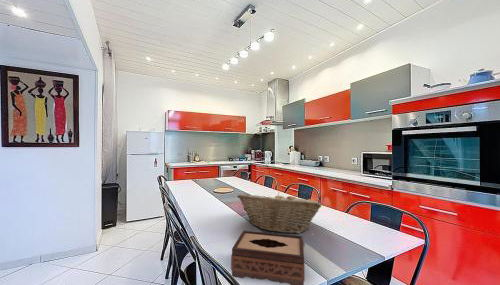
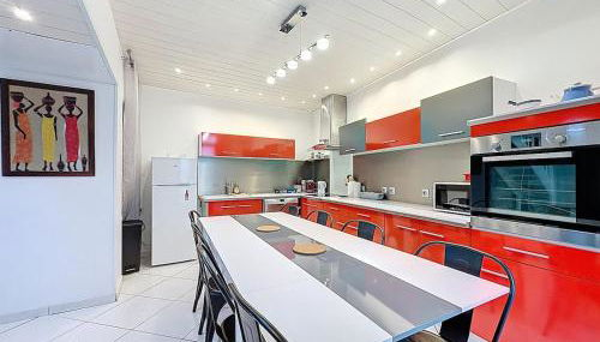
- tissue box (269, 255)
- fruit basket (277, 207)
